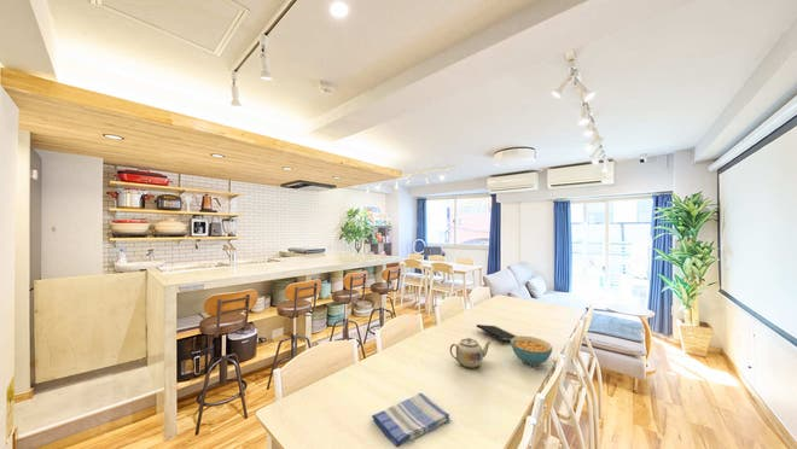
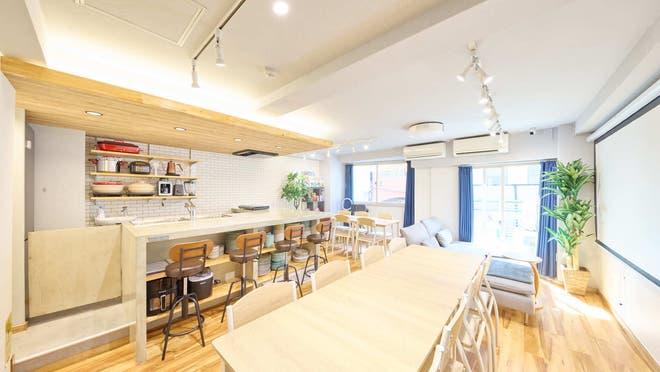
- dish towel (411, 415)
- notepad (498, 332)
- teapot (470, 350)
- cereal bowl (530, 352)
